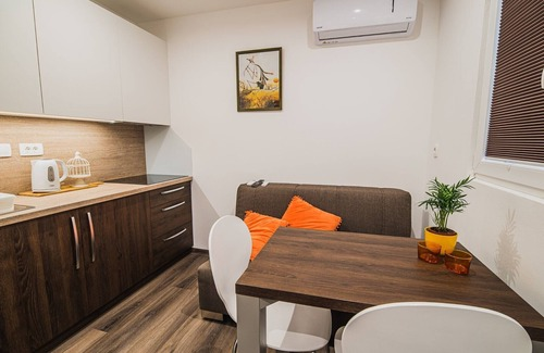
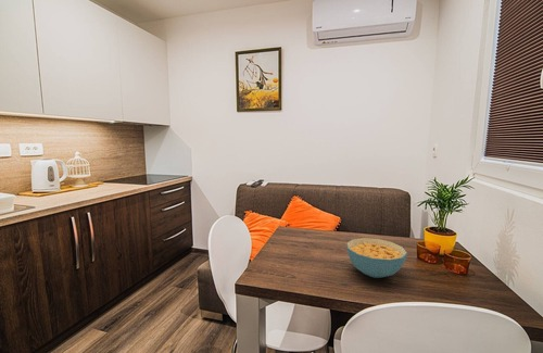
+ cereal bowl (375, 261)
